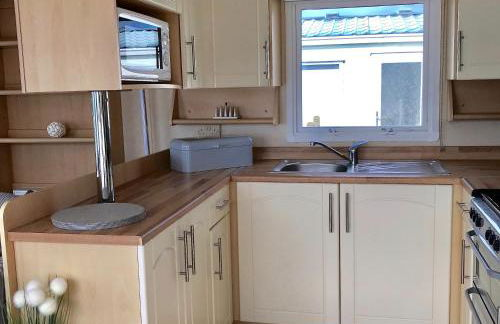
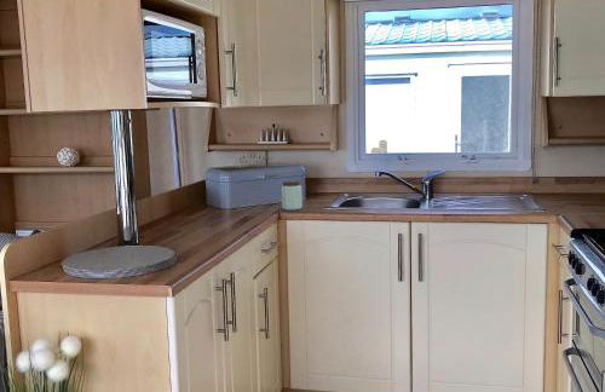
+ peanut butter (292, 195)
